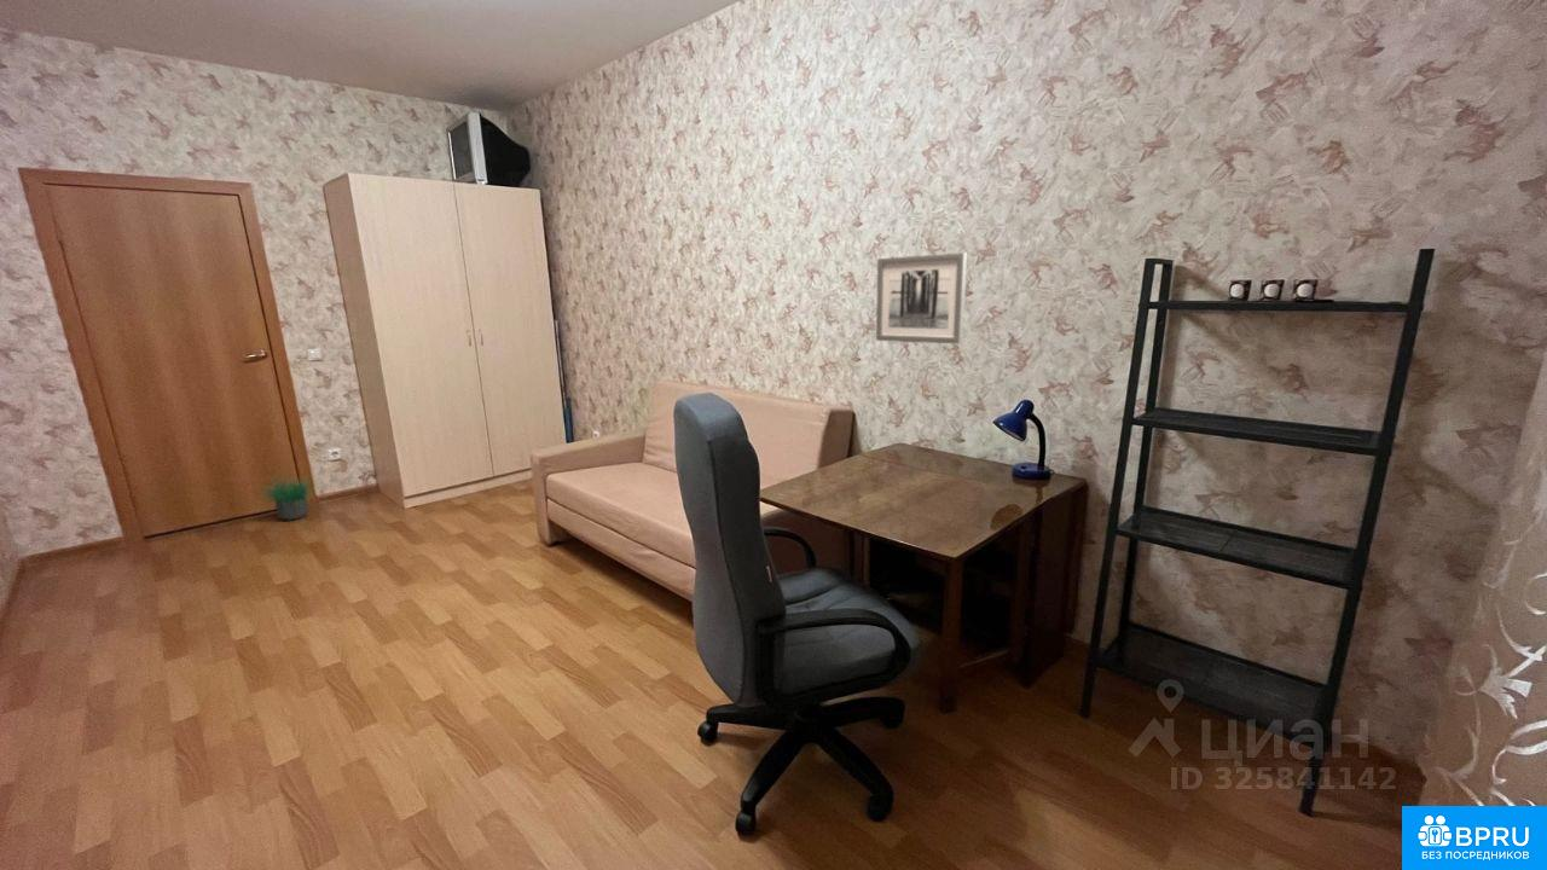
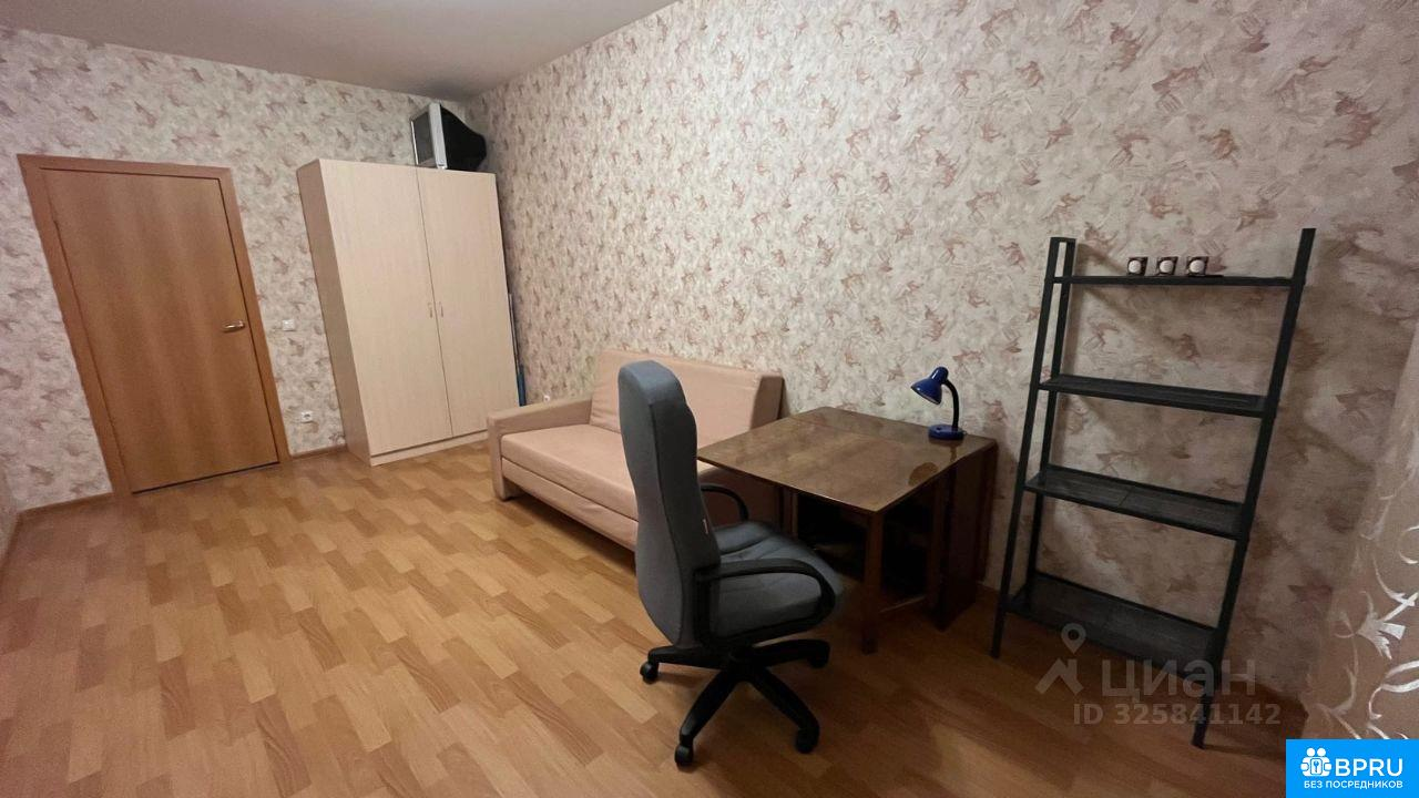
- potted plant (289, 491)
- wall art (919, 298)
